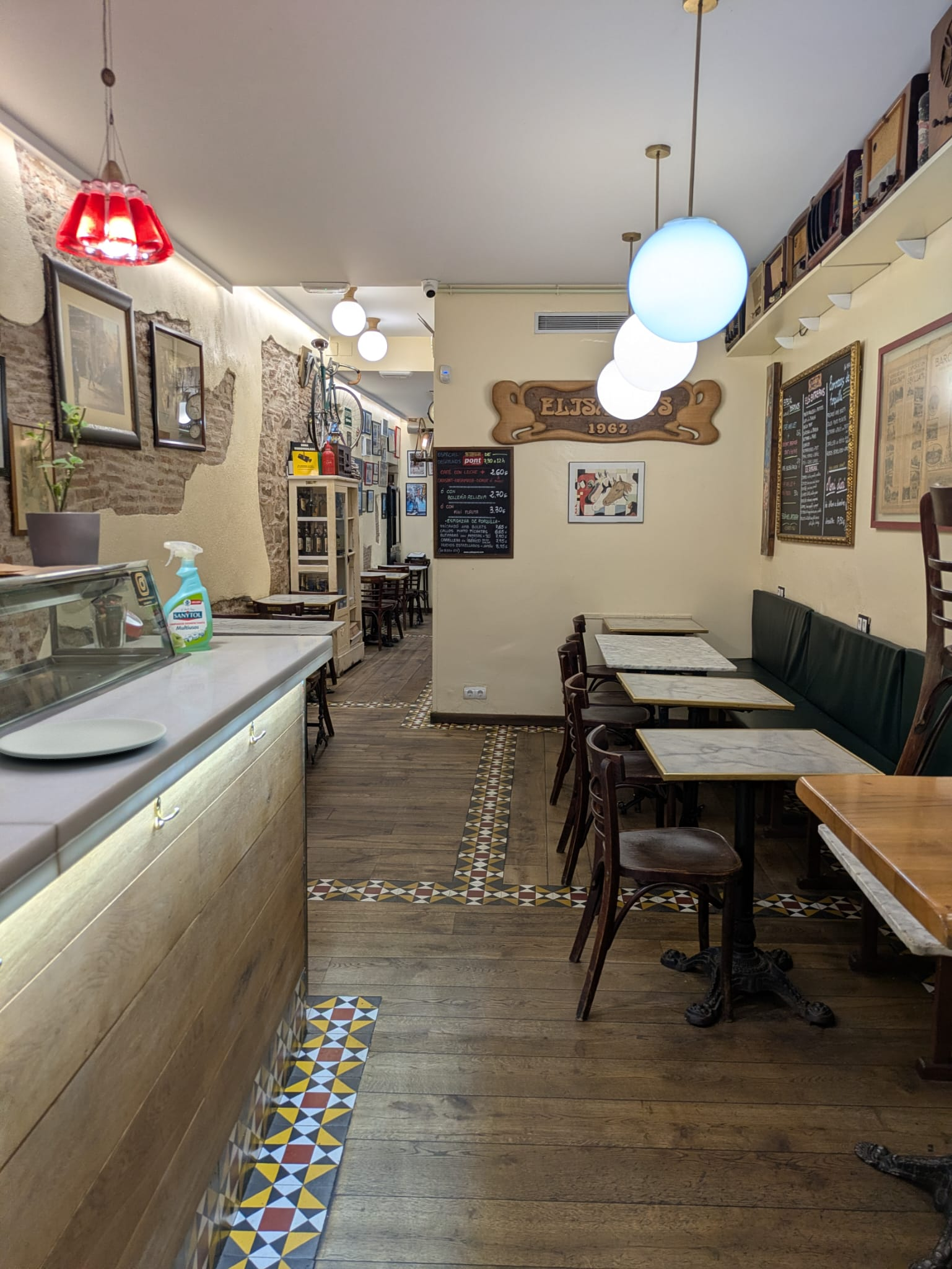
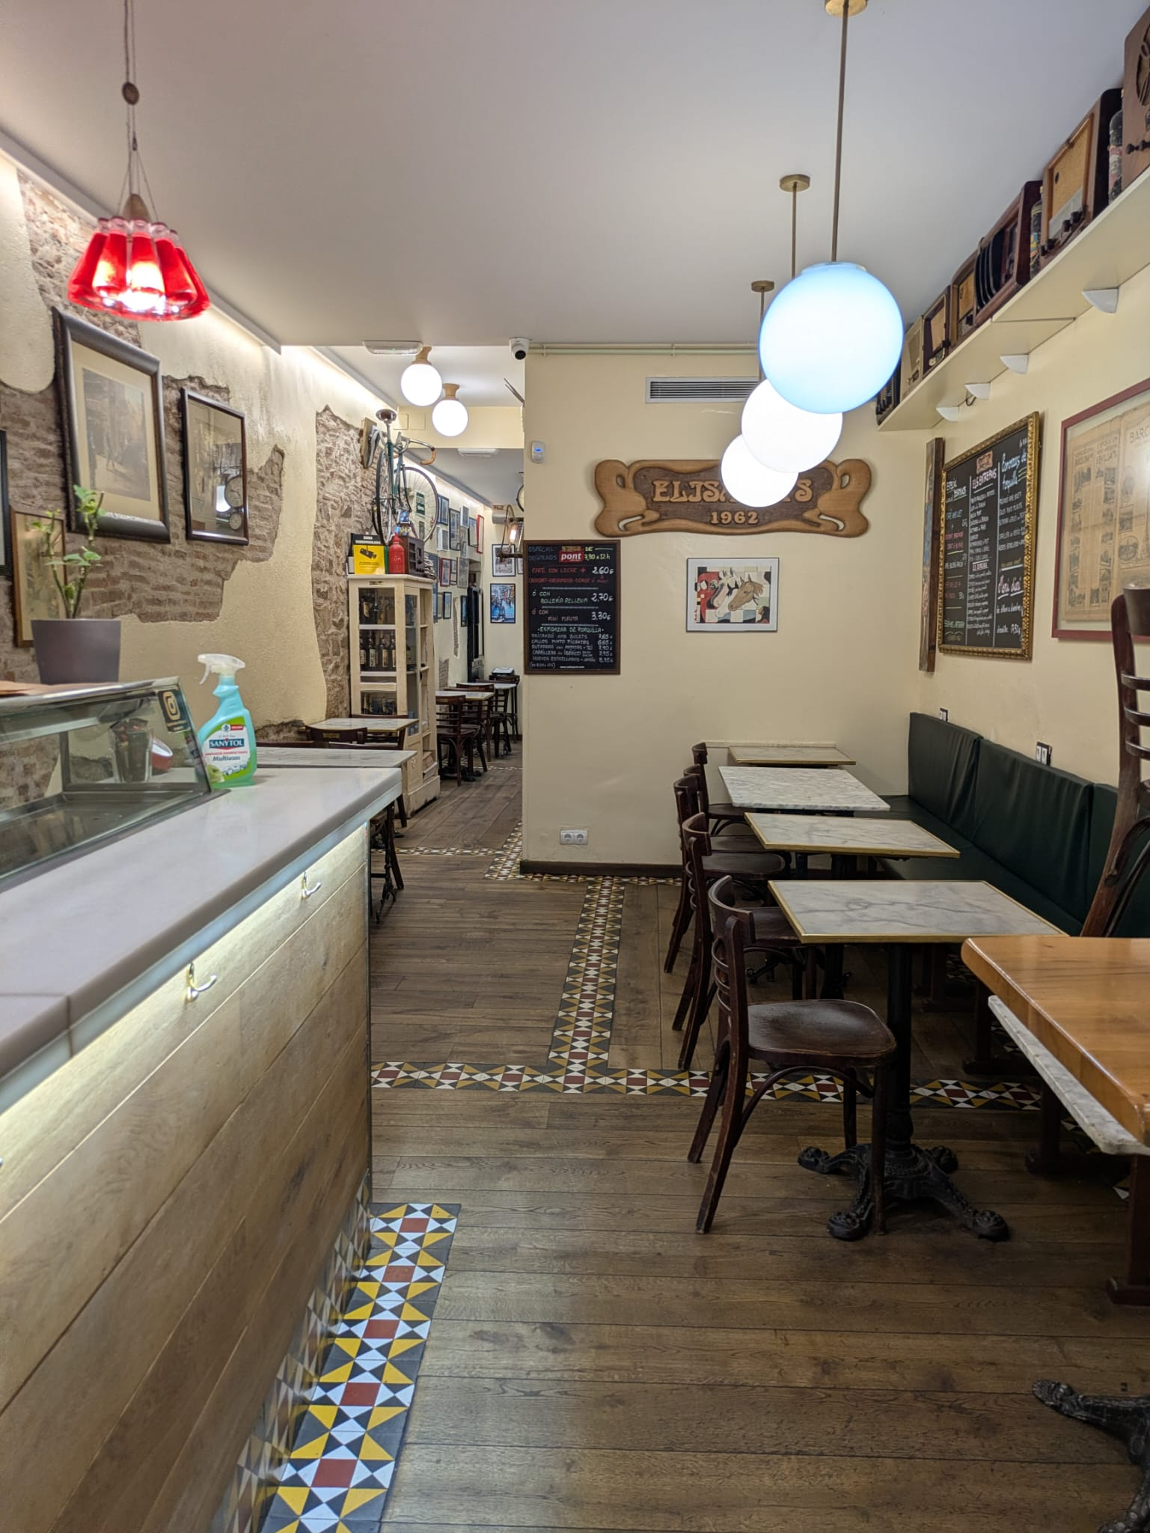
- paper plate (84, 739)
